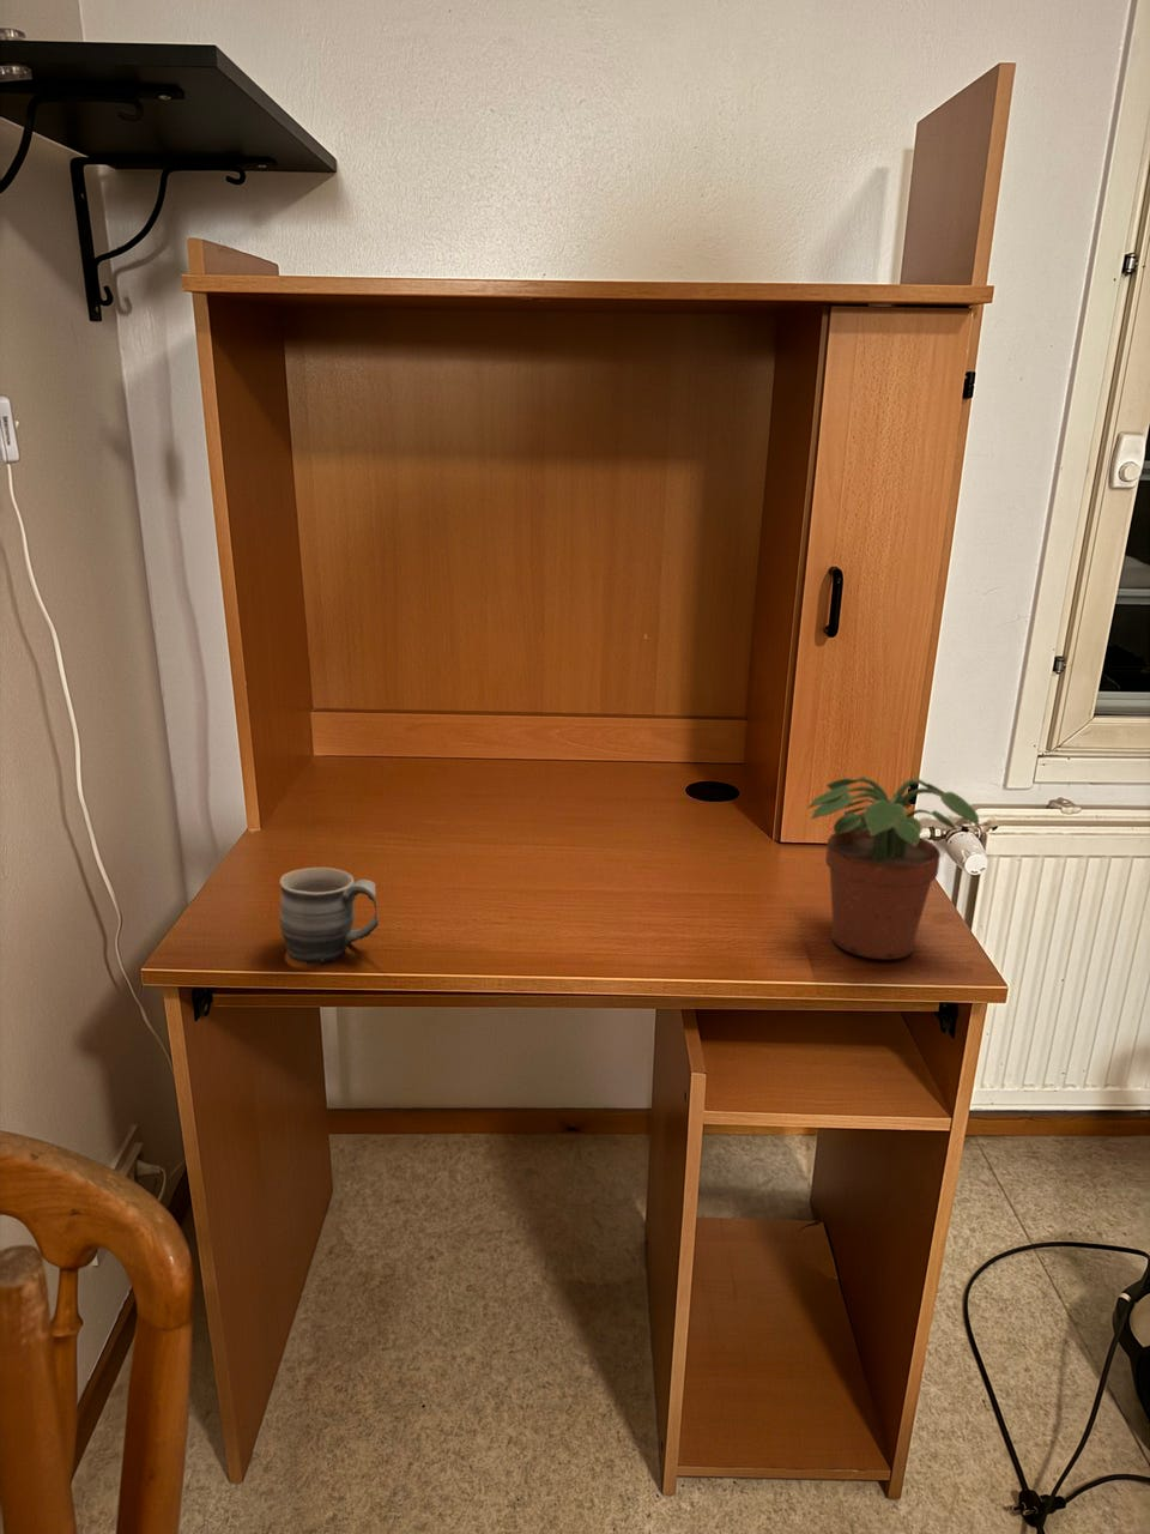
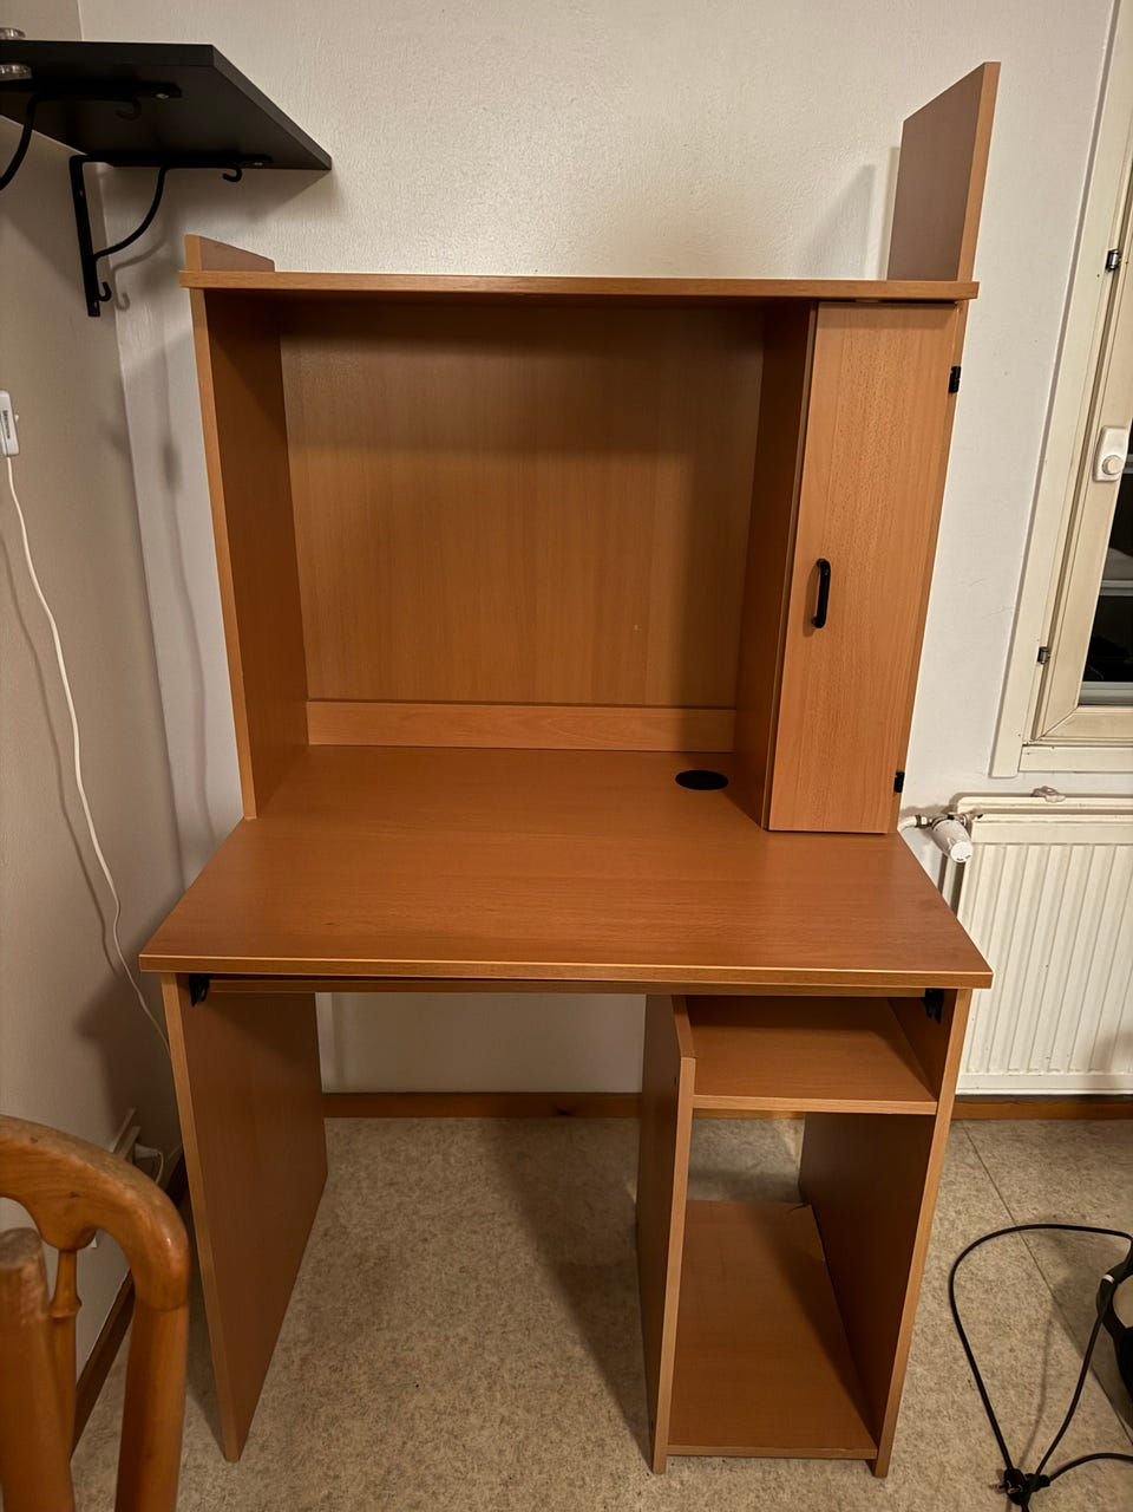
- potted plant (882, 862)
- mug (331, 914)
